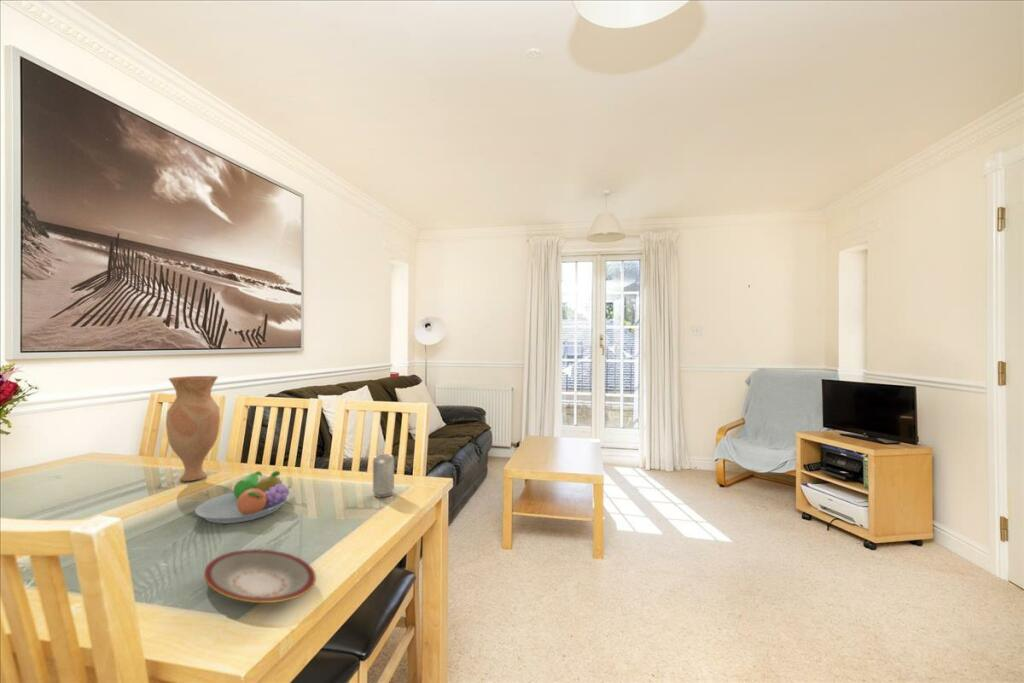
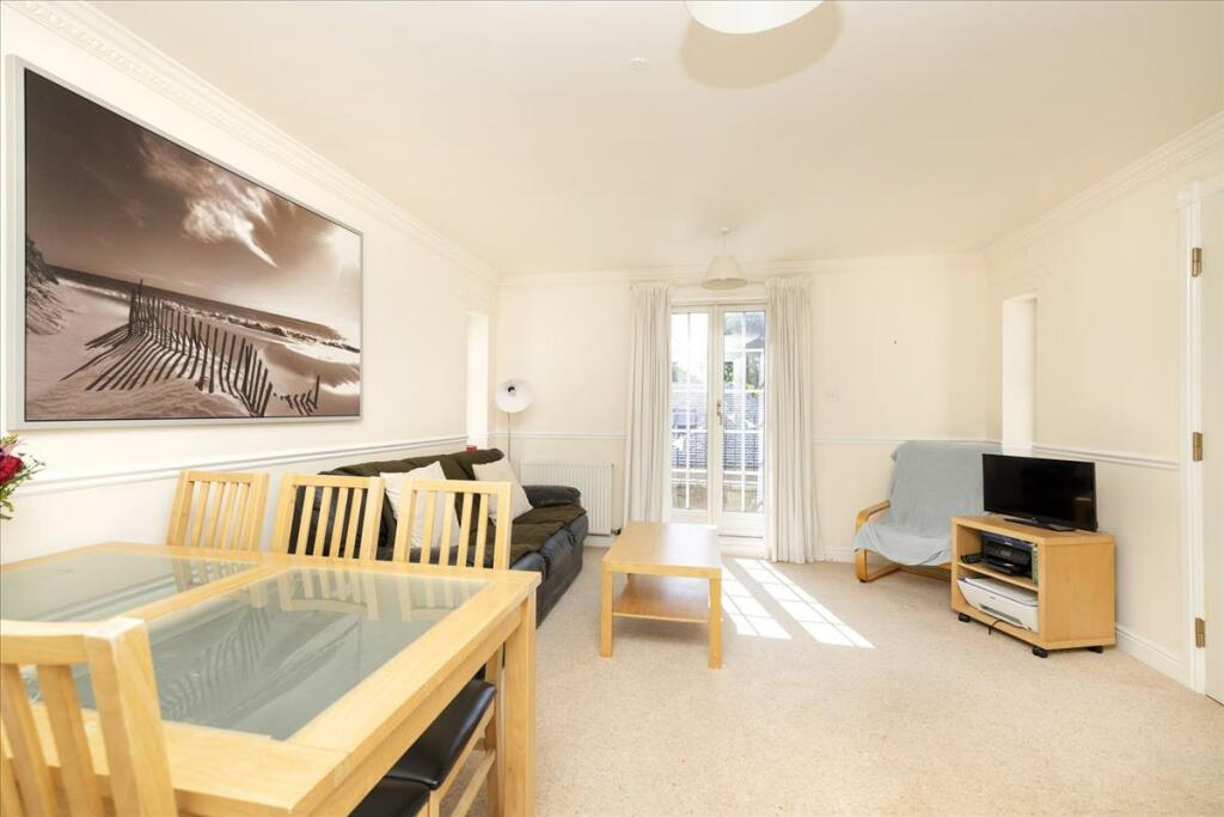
- vase (193, 427)
- fruit bowl (247, 492)
- beverage can (383, 475)
- plate (259, 578)
